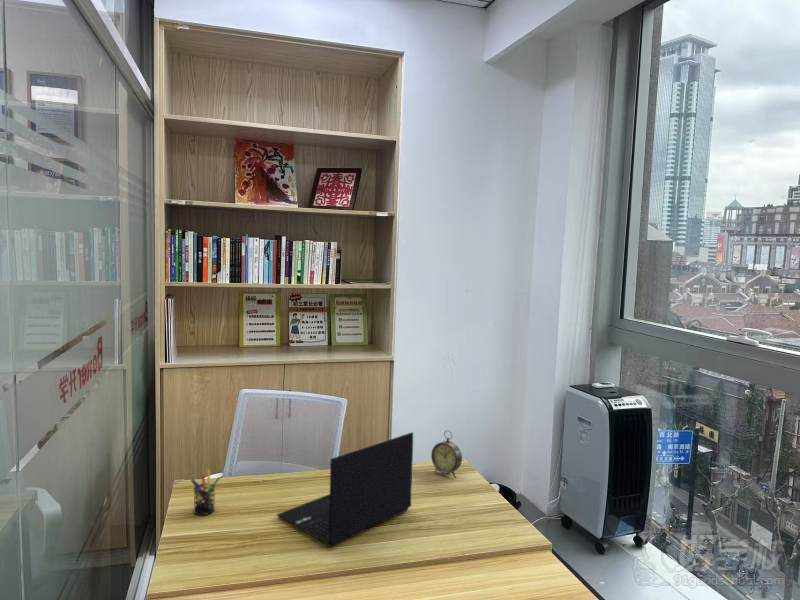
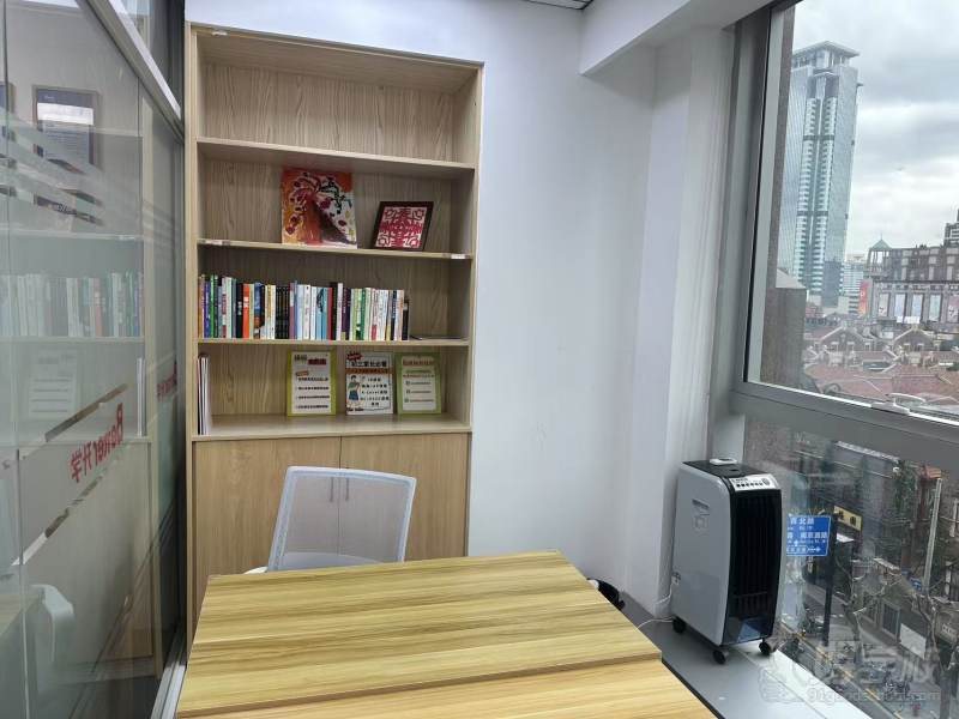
- alarm clock (447, 452)
- laptop (346, 474)
- pen holder (206, 491)
